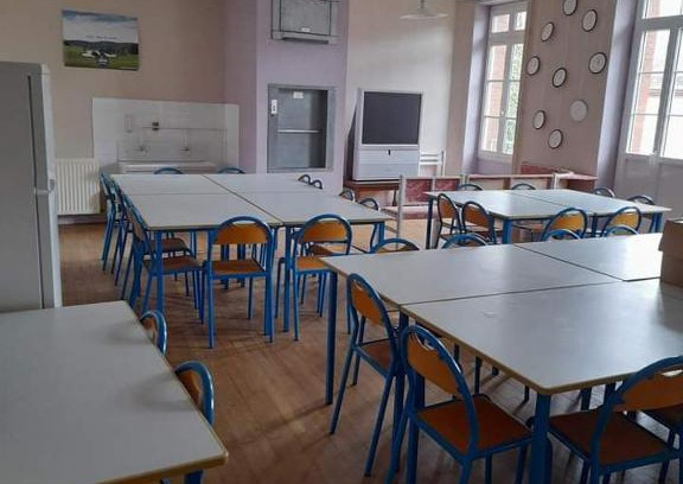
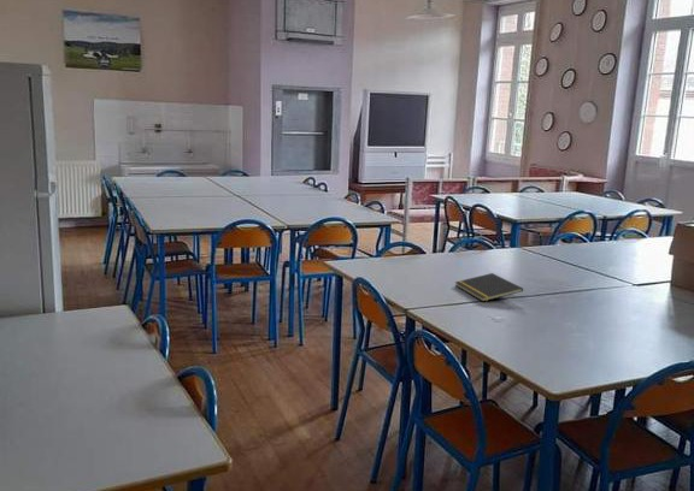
+ notepad (487, 286)
